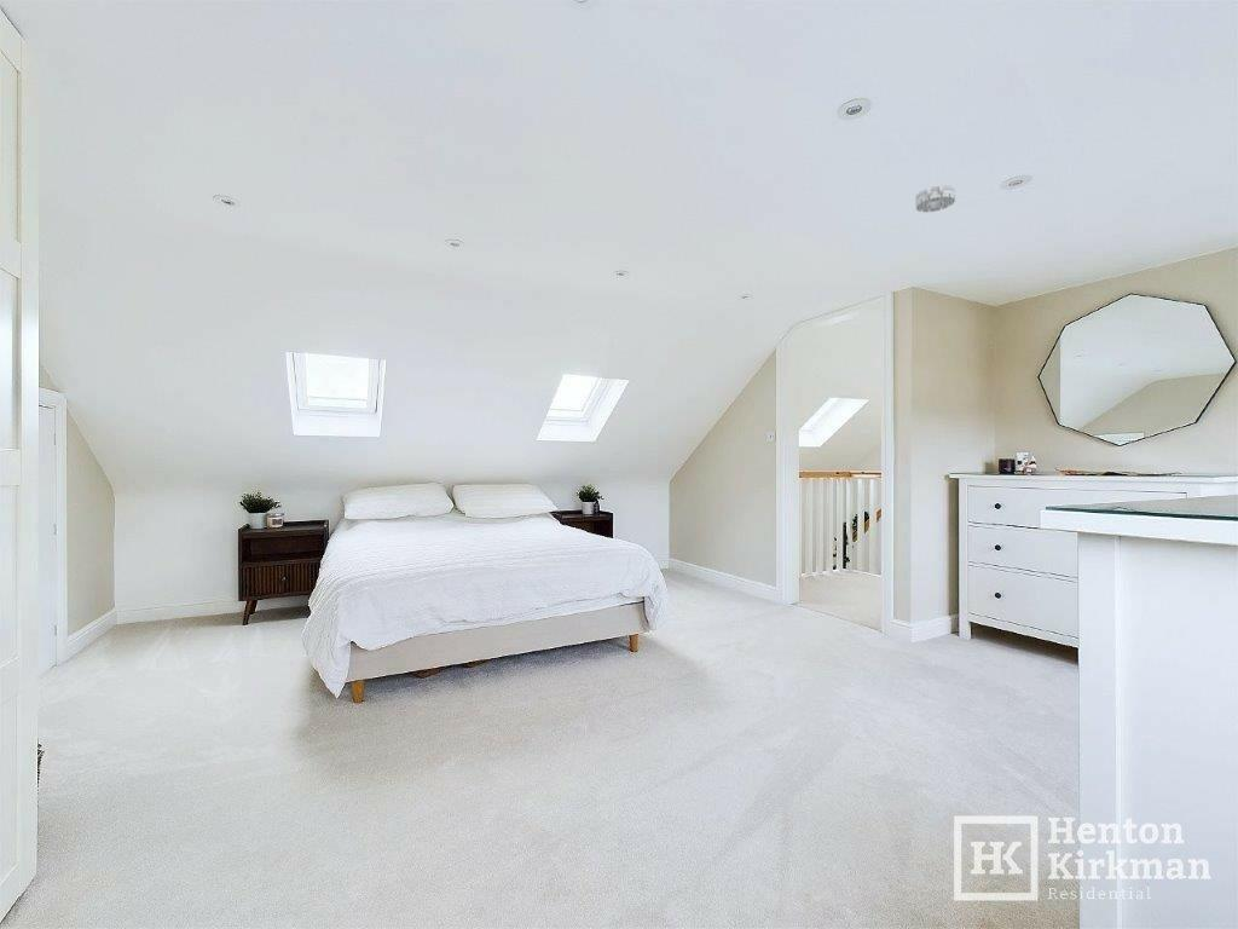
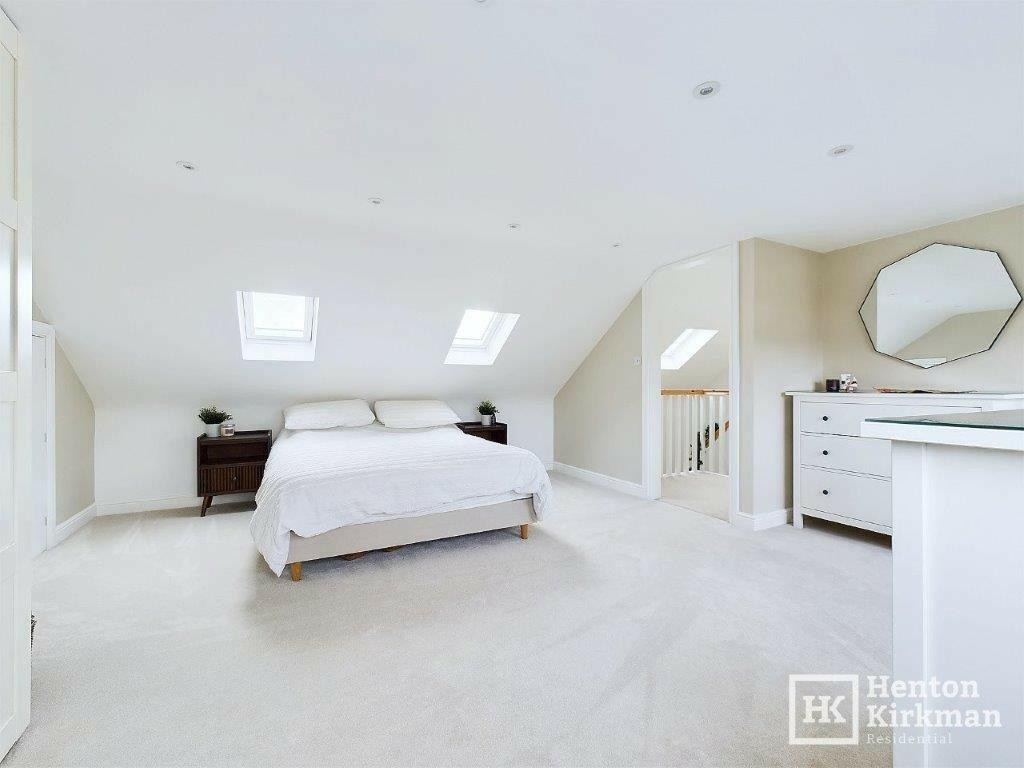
- smoke detector (935, 197)
